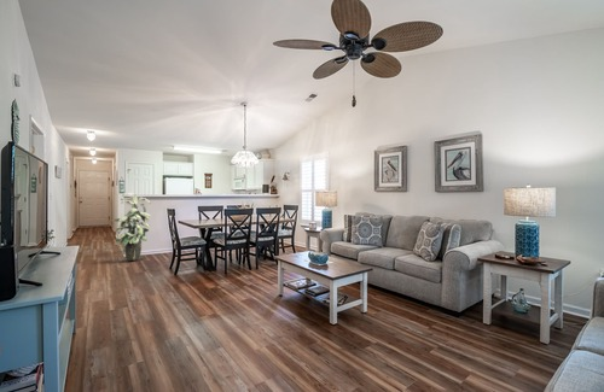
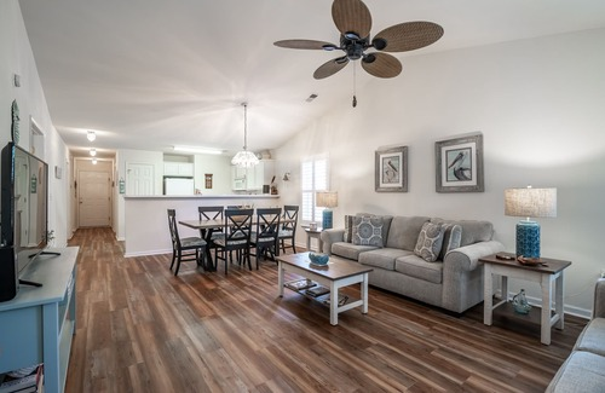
- indoor plant (132, 226)
